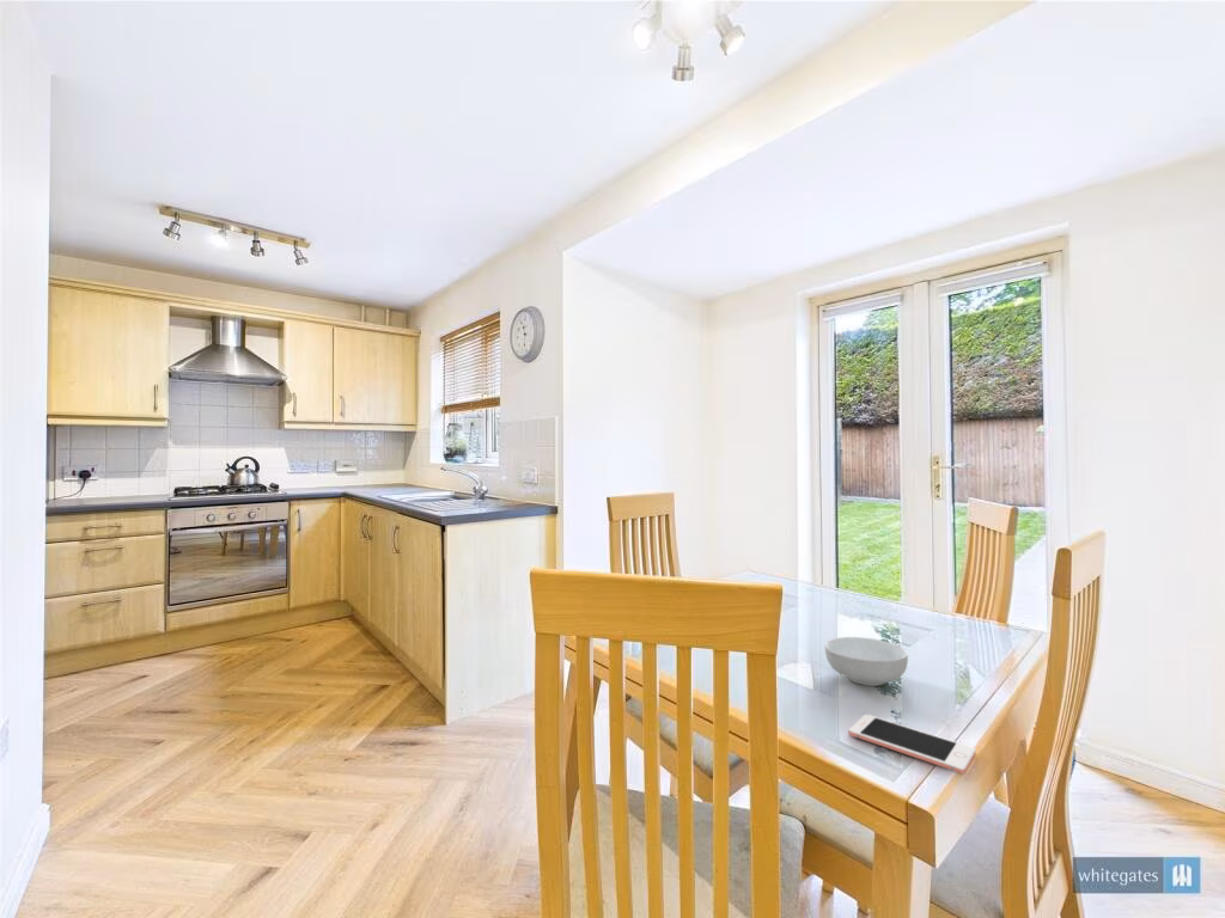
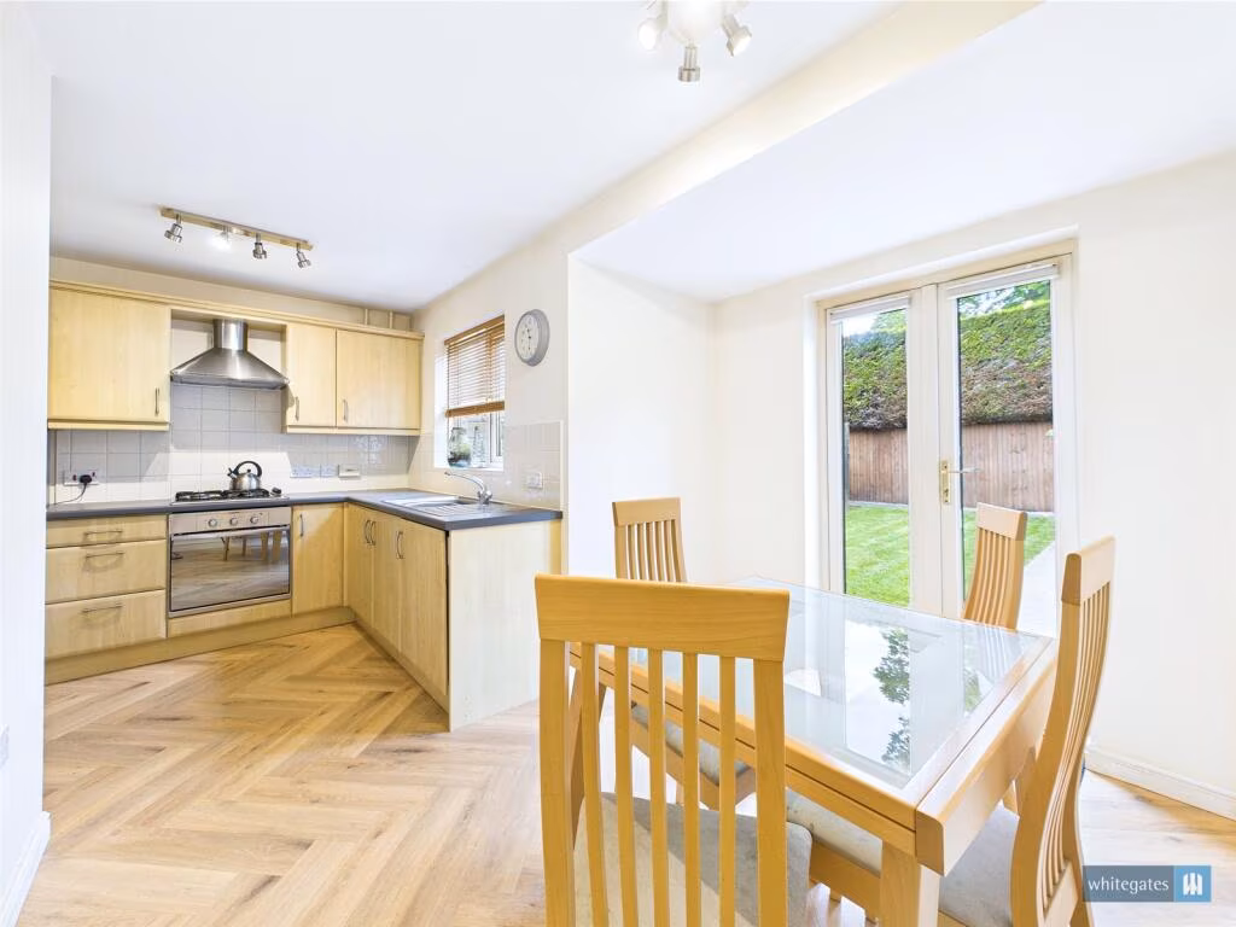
- cereal bowl (865, 662)
- cell phone (909, 741)
